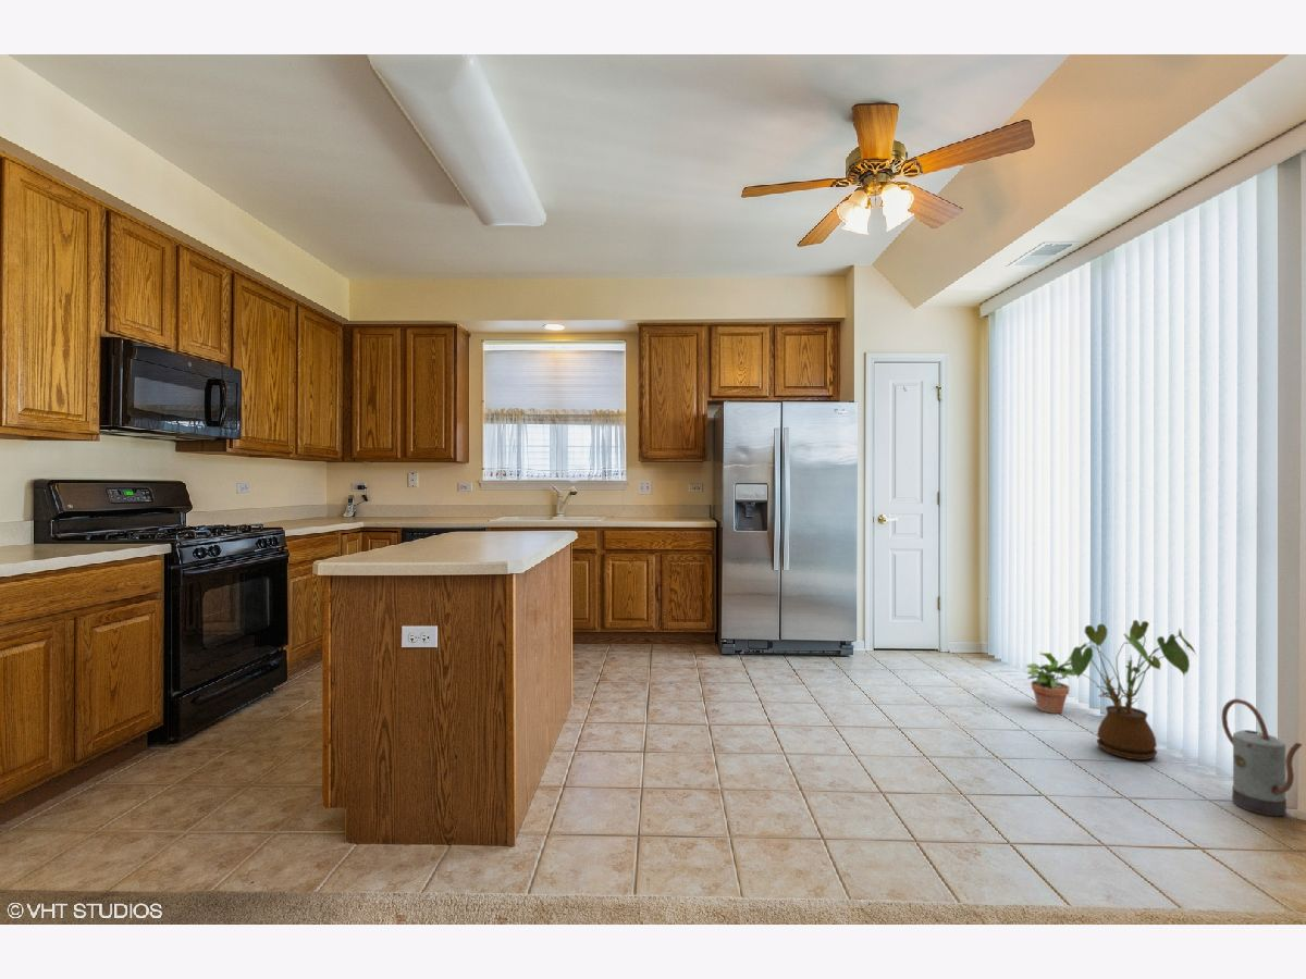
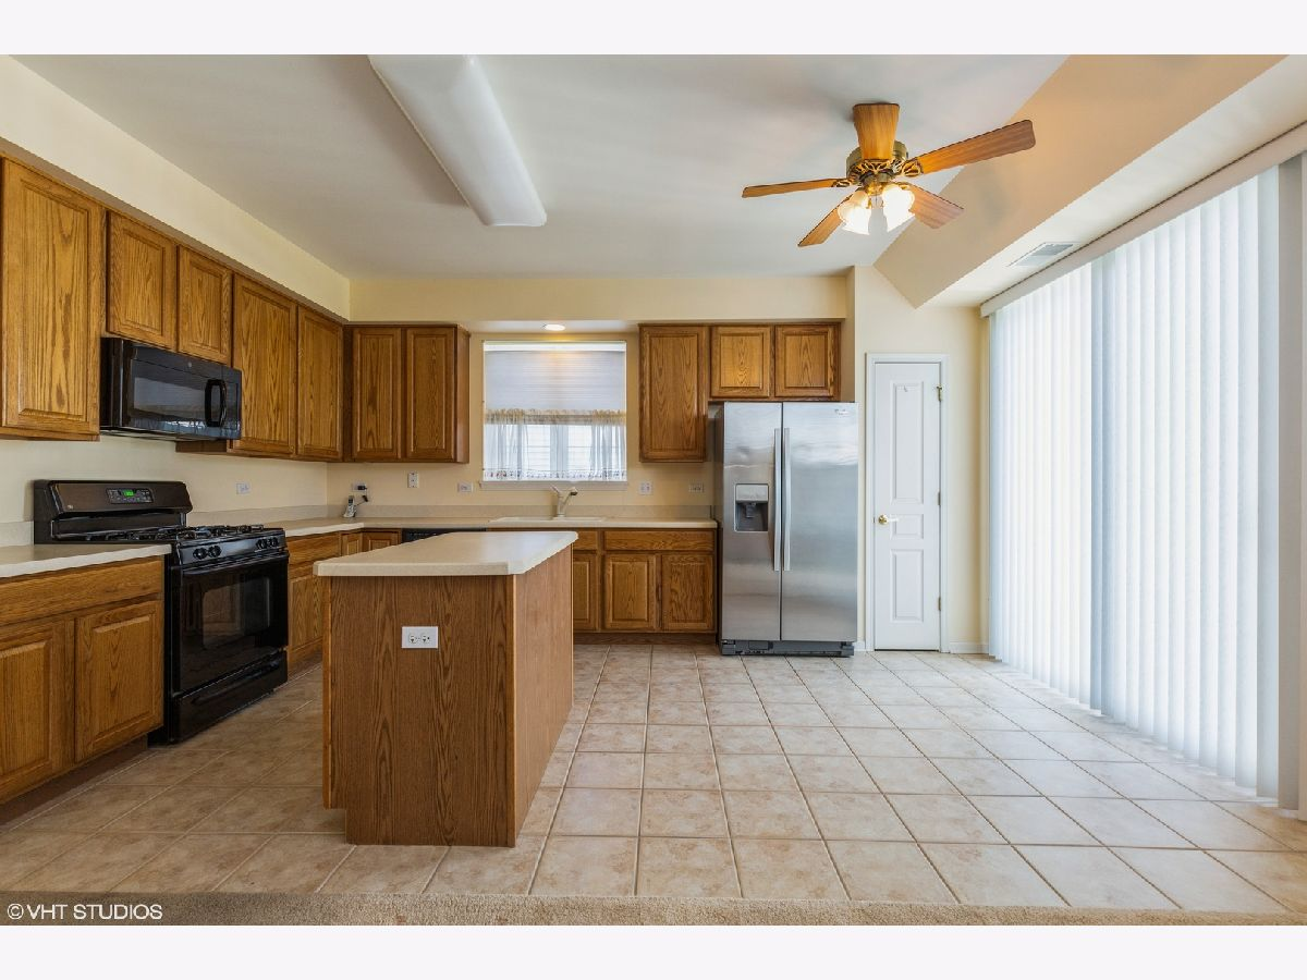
- house plant (1124, 690)
- watering can (1259, 756)
- potted plant (1051, 679)
